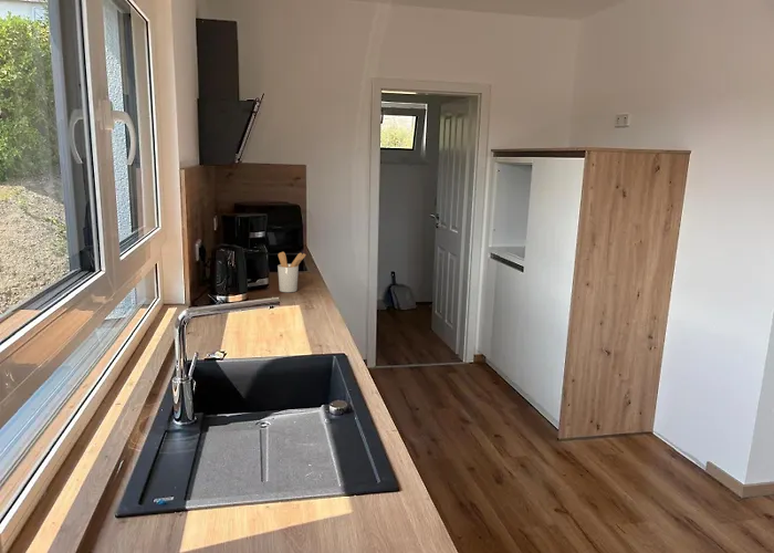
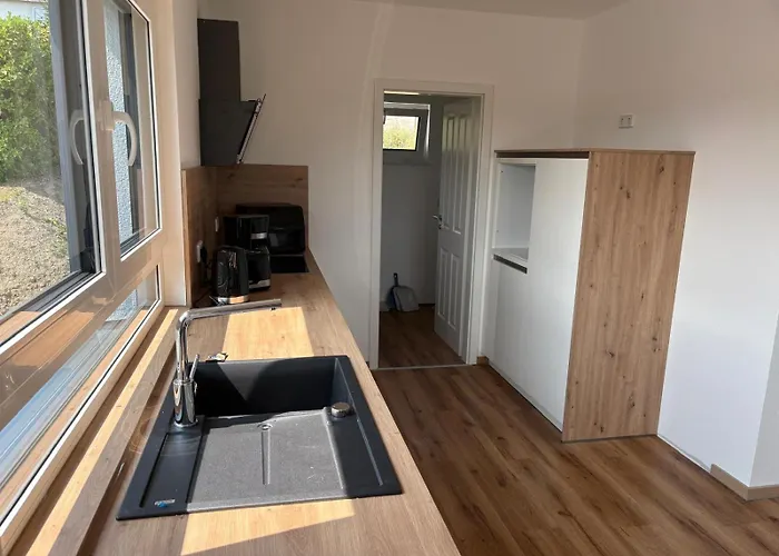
- utensil holder (292, 271)
